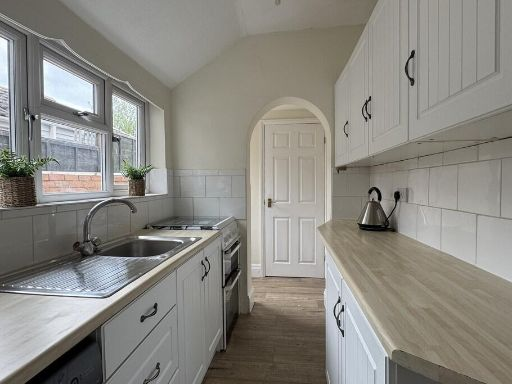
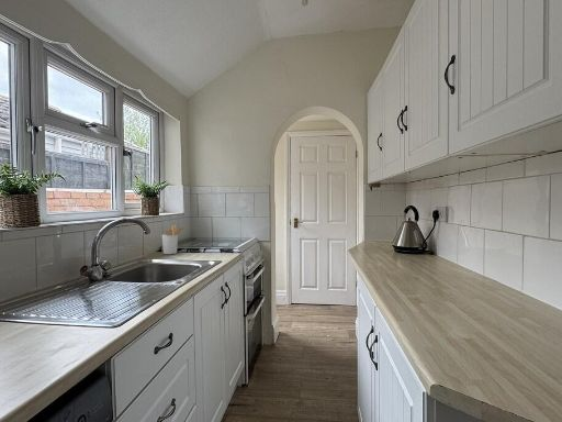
+ utensil holder (173, 238)
